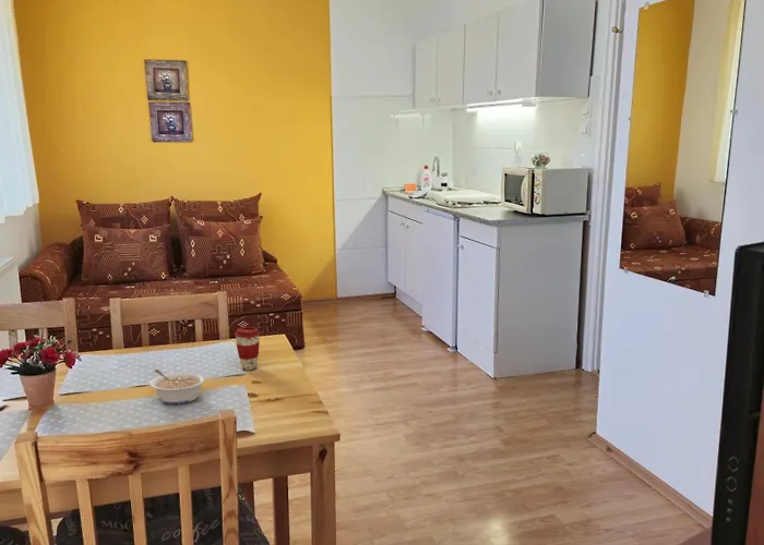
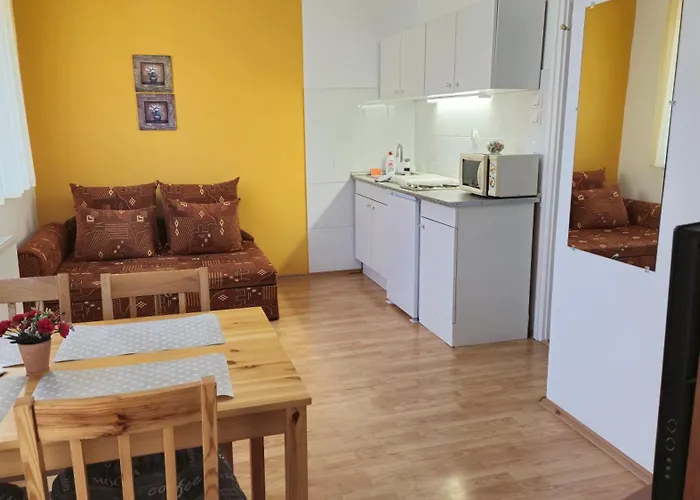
- legume (176, 387)
- coffee cup (248, 348)
